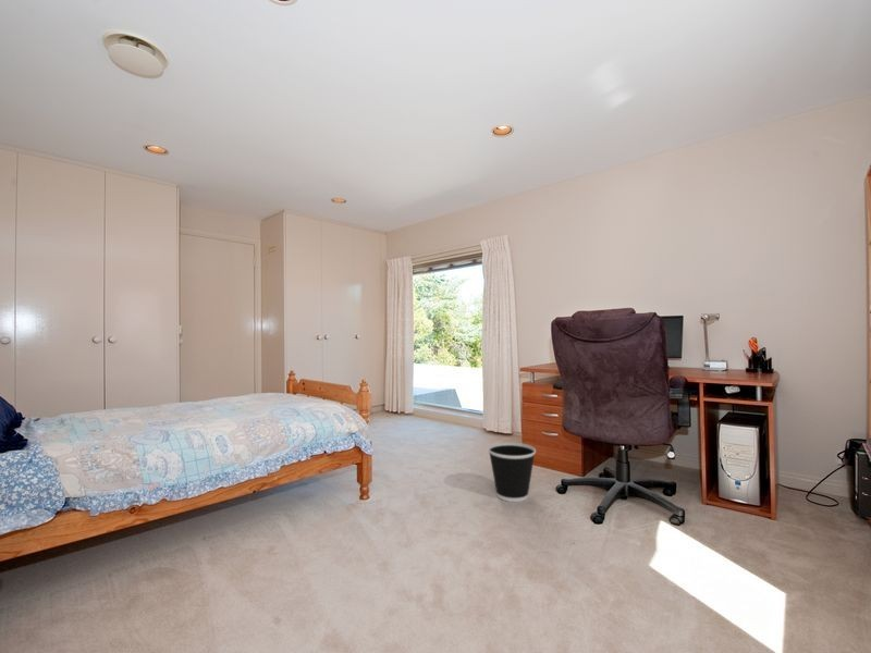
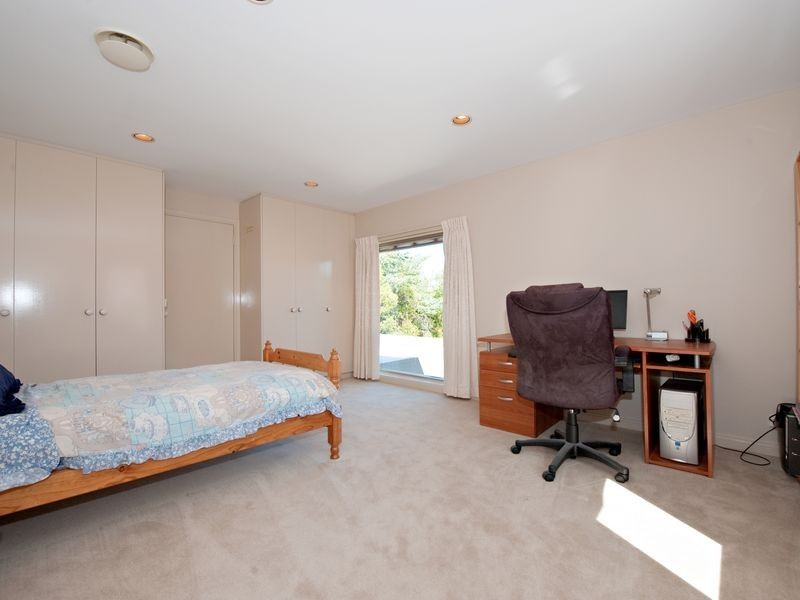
- wastebasket (512, 471)
